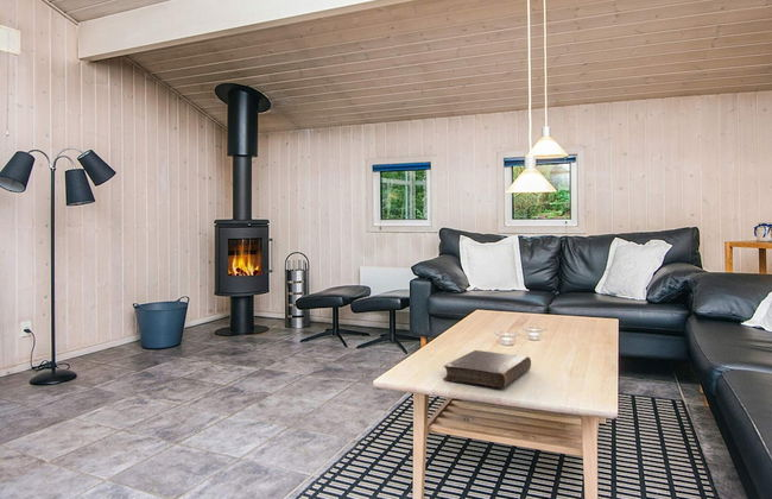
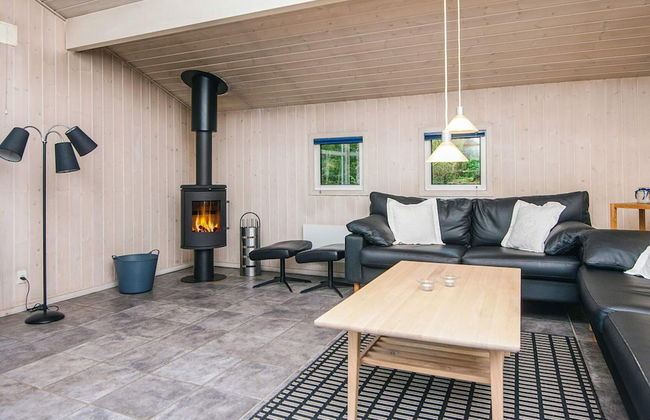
- book (488, 367)
